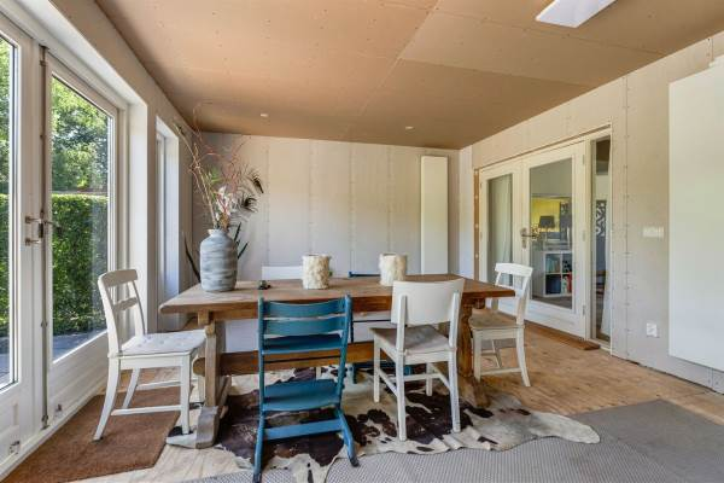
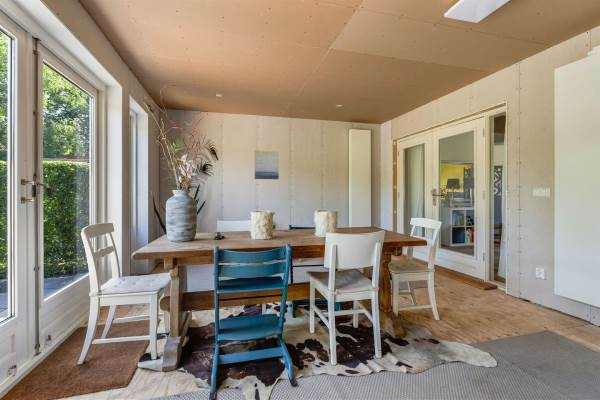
+ wall art (266, 165)
